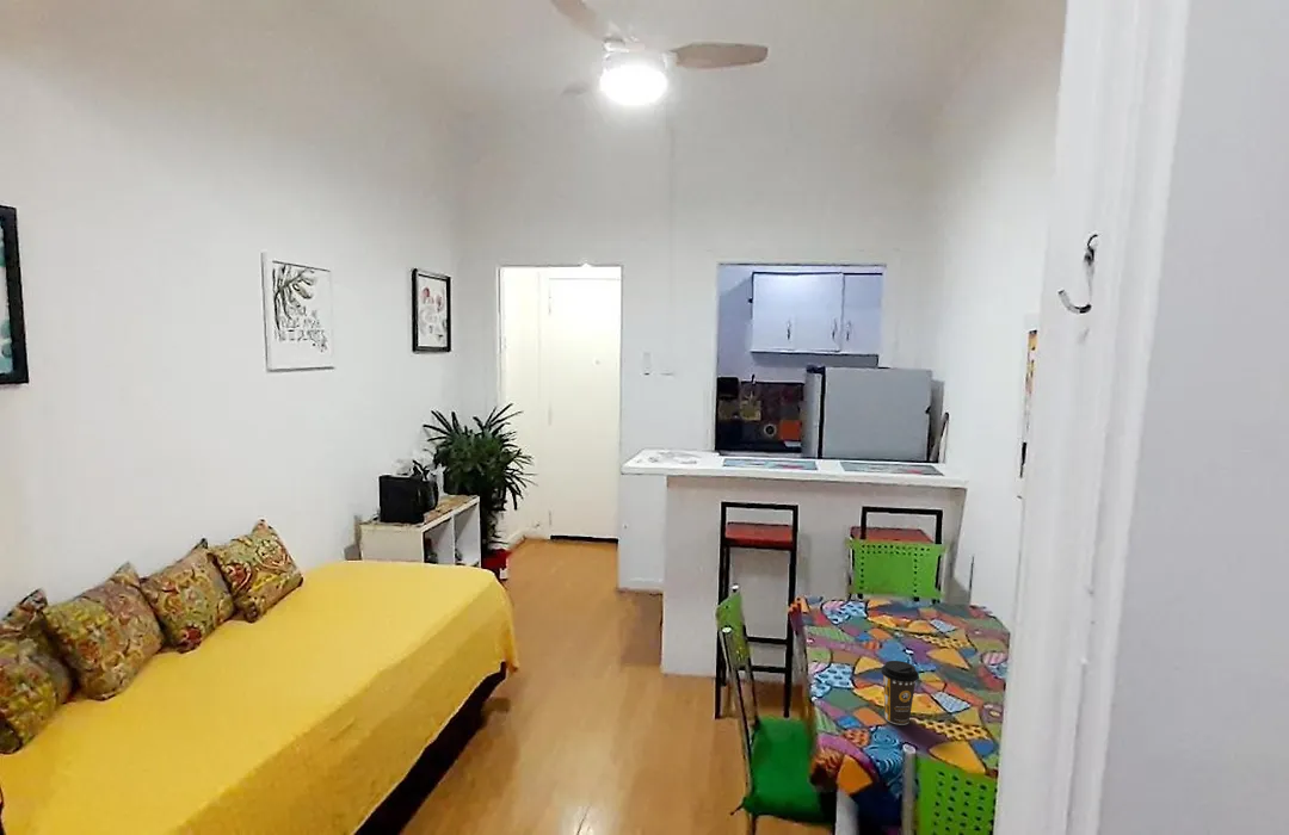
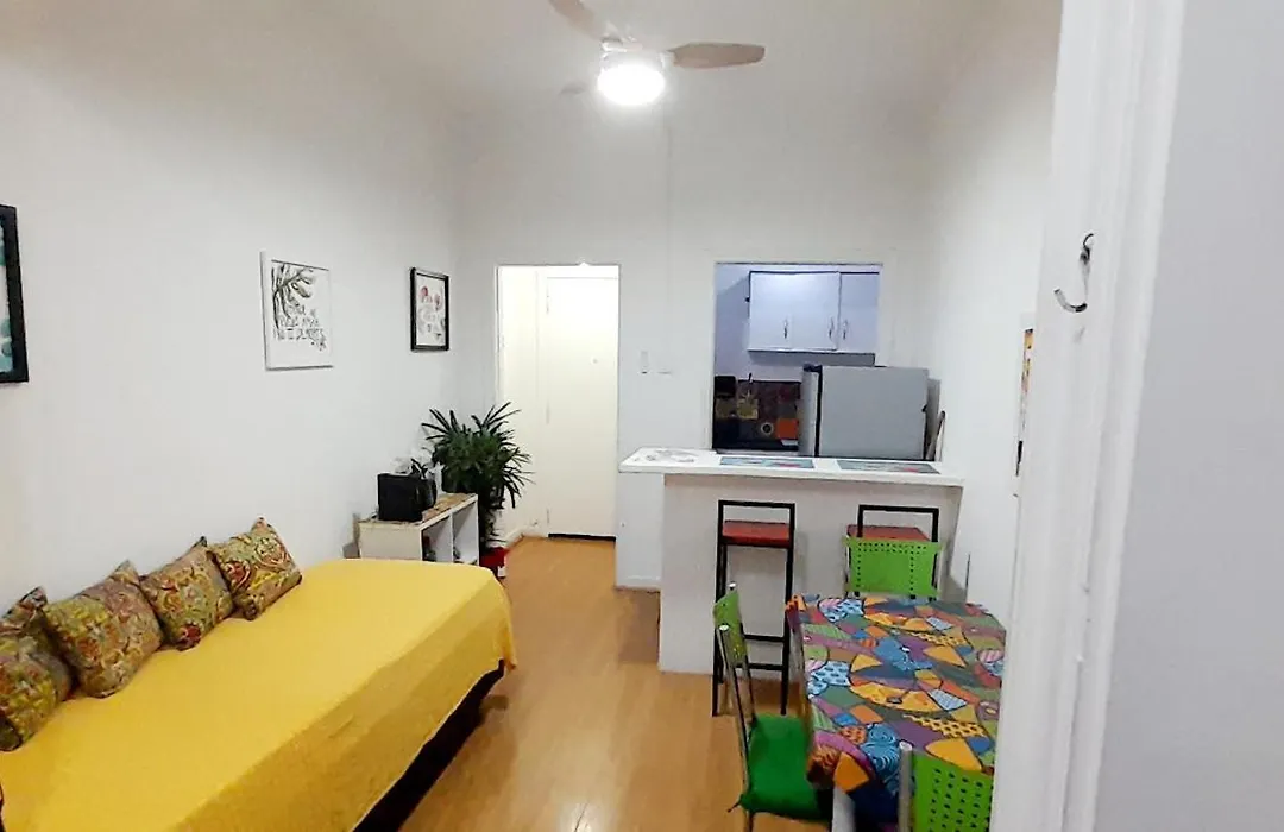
- coffee cup (898, 692)
